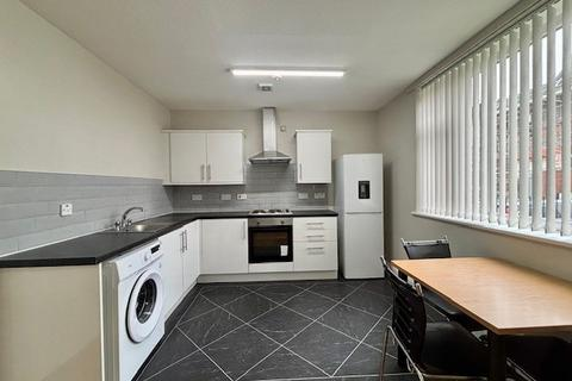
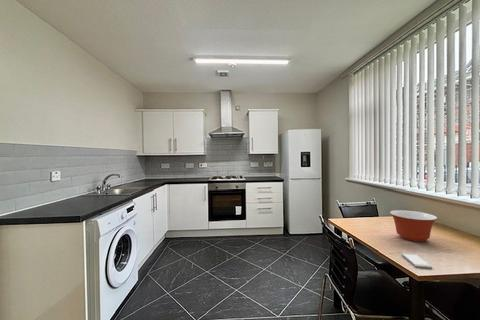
+ smartphone (415, 260)
+ mixing bowl (412, 226)
